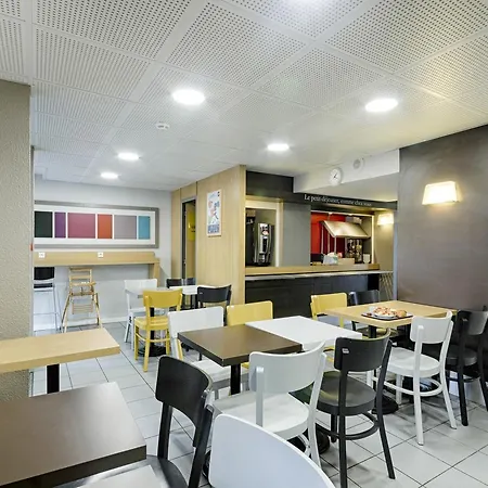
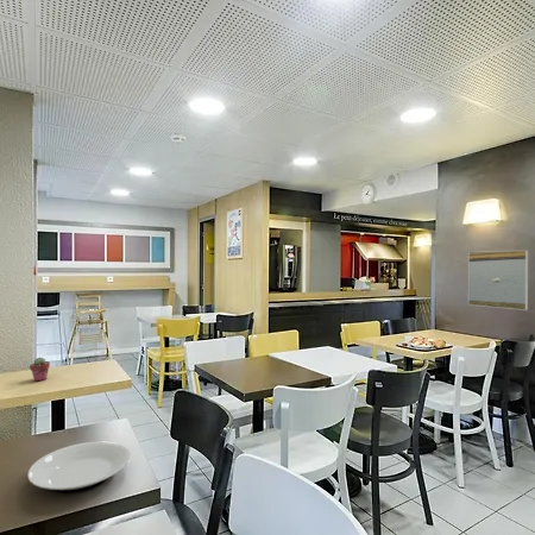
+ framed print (496, 278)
+ potted succulent (39, 367)
+ plate (81, 468)
